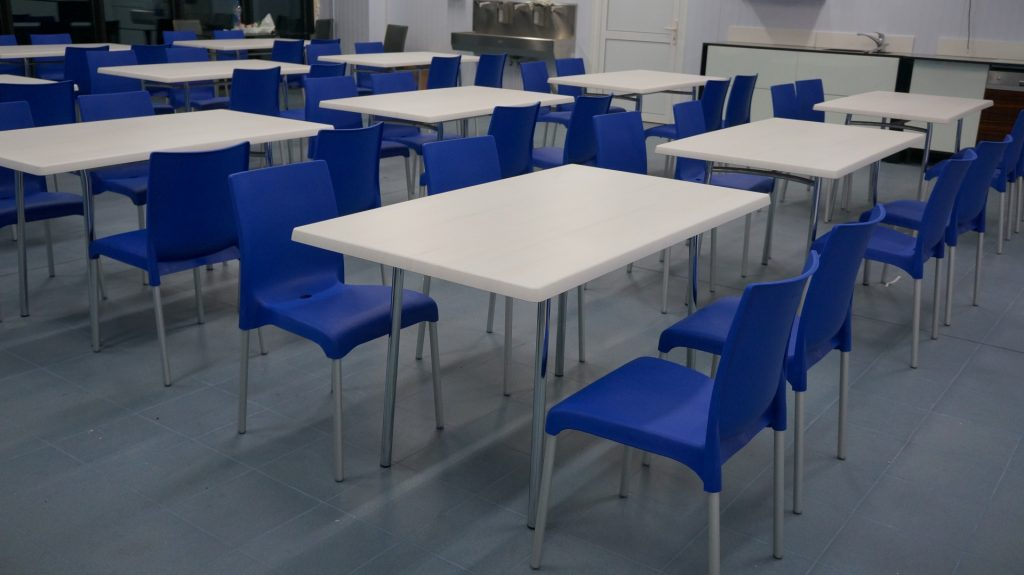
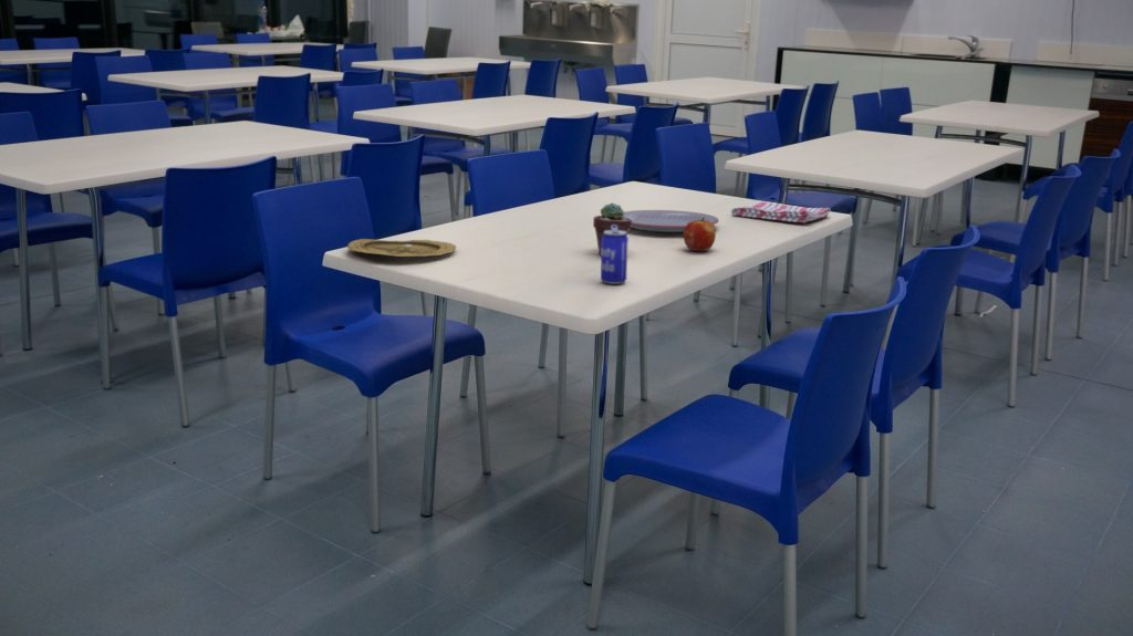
+ plate (402, 248)
+ beer can (614, 253)
+ dish towel (780, 209)
+ plate (665, 221)
+ potted succulent (611, 228)
+ apple (699, 233)
